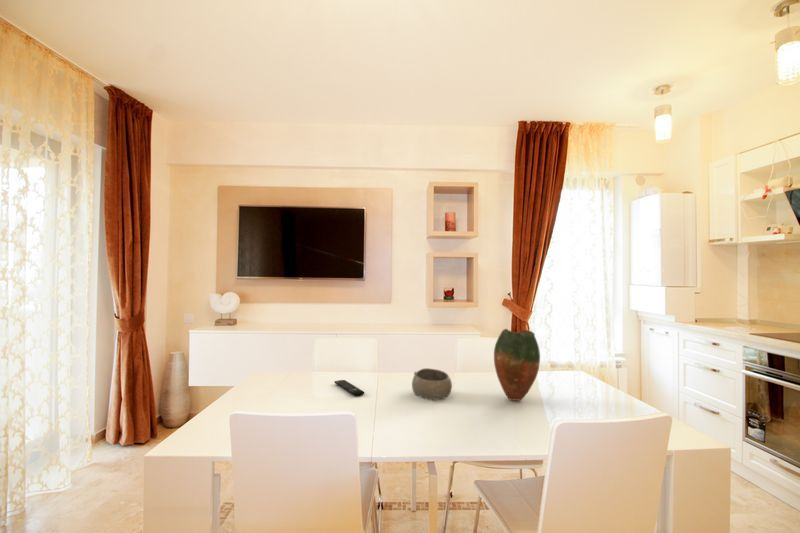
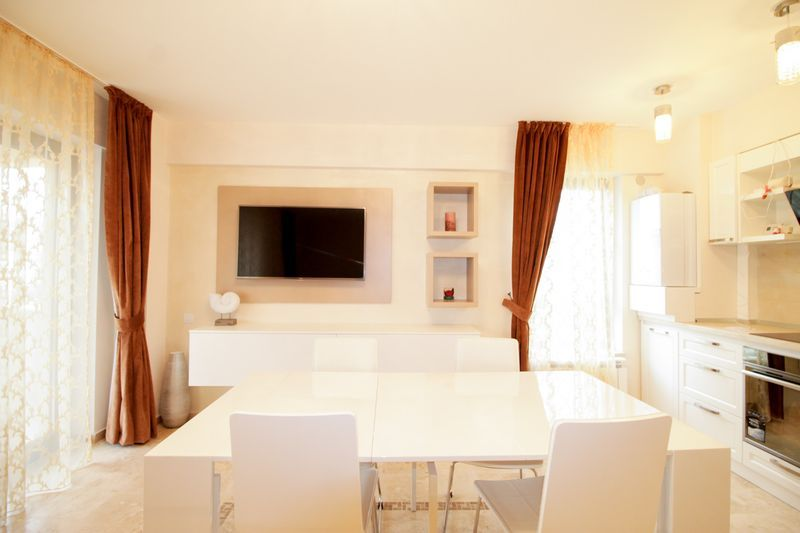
- vase (516, 364)
- bowl (431, 382)
- remote control (348, 387)
